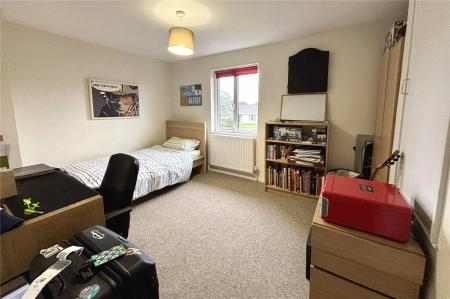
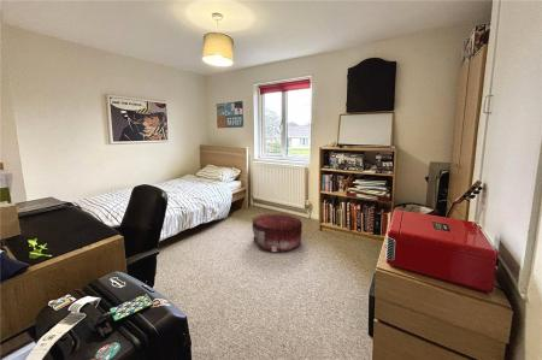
+ pouf (276, 229)
